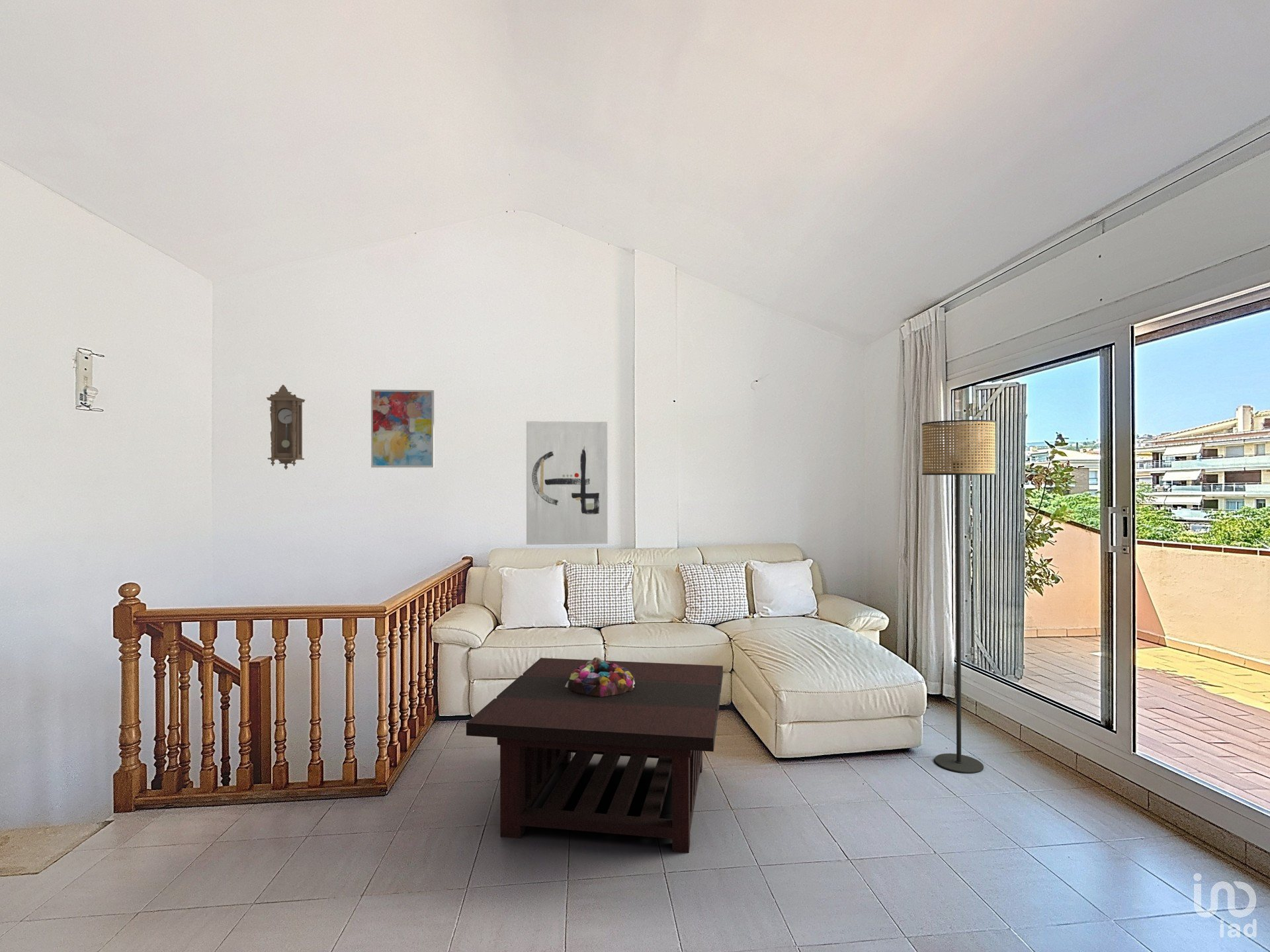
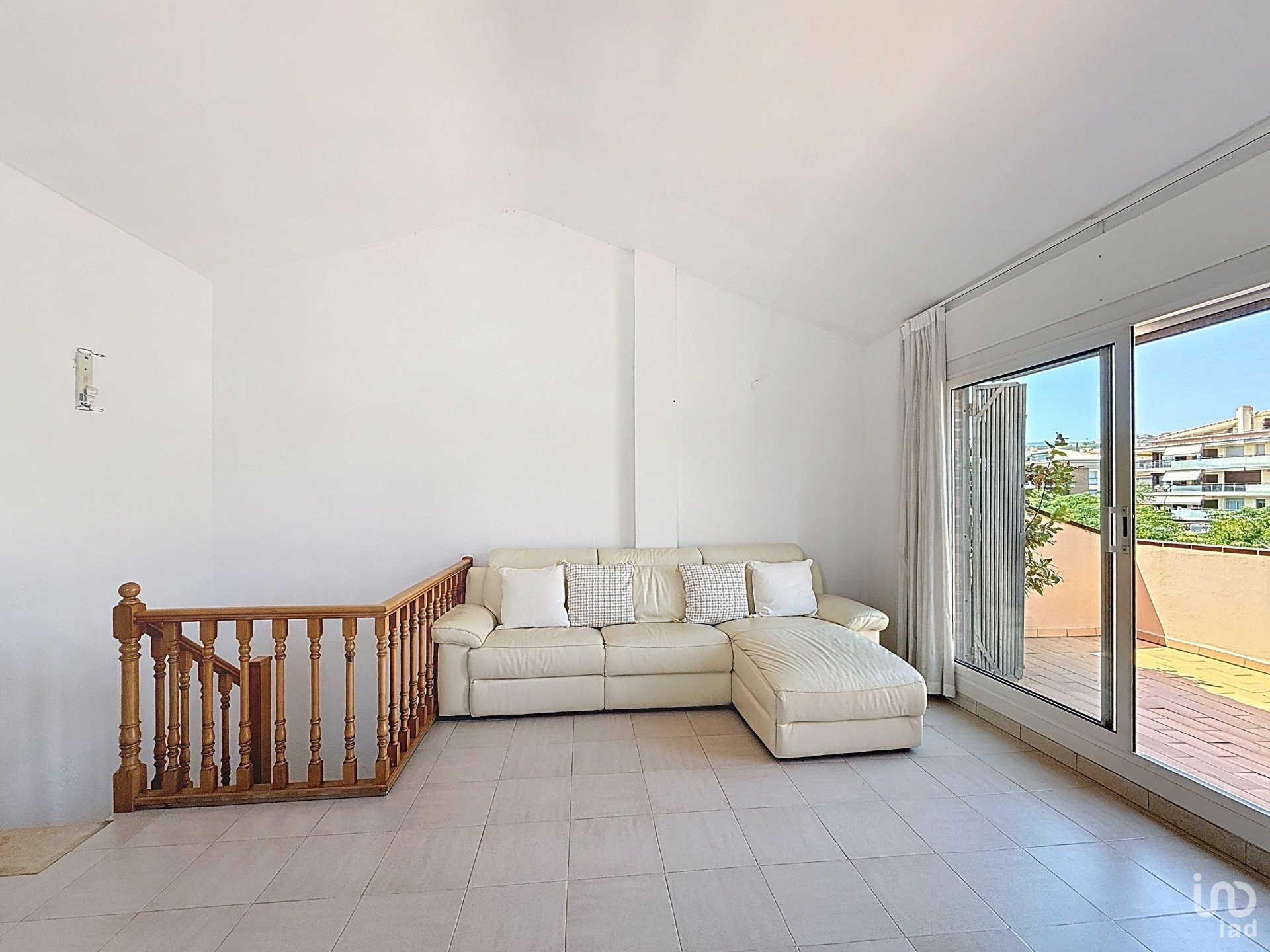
- pendulum clock (286, 427)
- wall art (402, 428)
- floor lamp (958, 593)
- coffee table (611, 744)
- wall art (567, 483)
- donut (600, 674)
